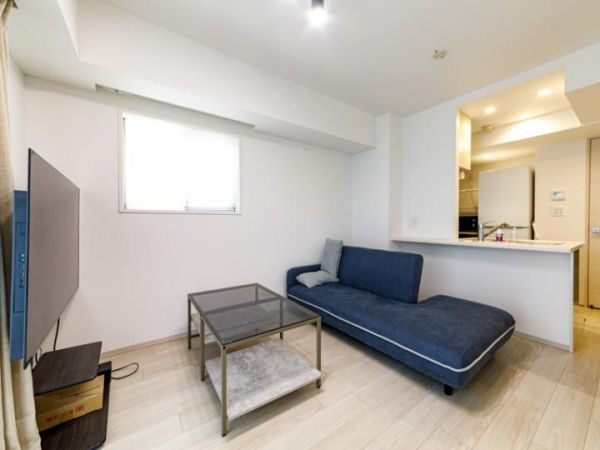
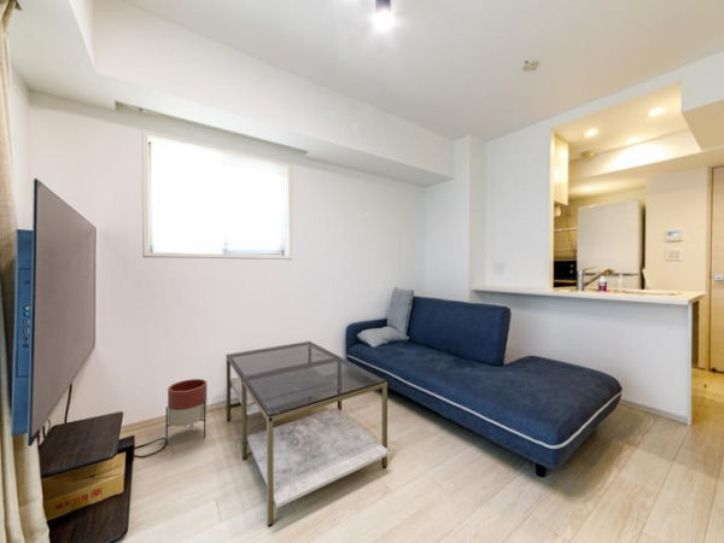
+ planter (188, 410)
